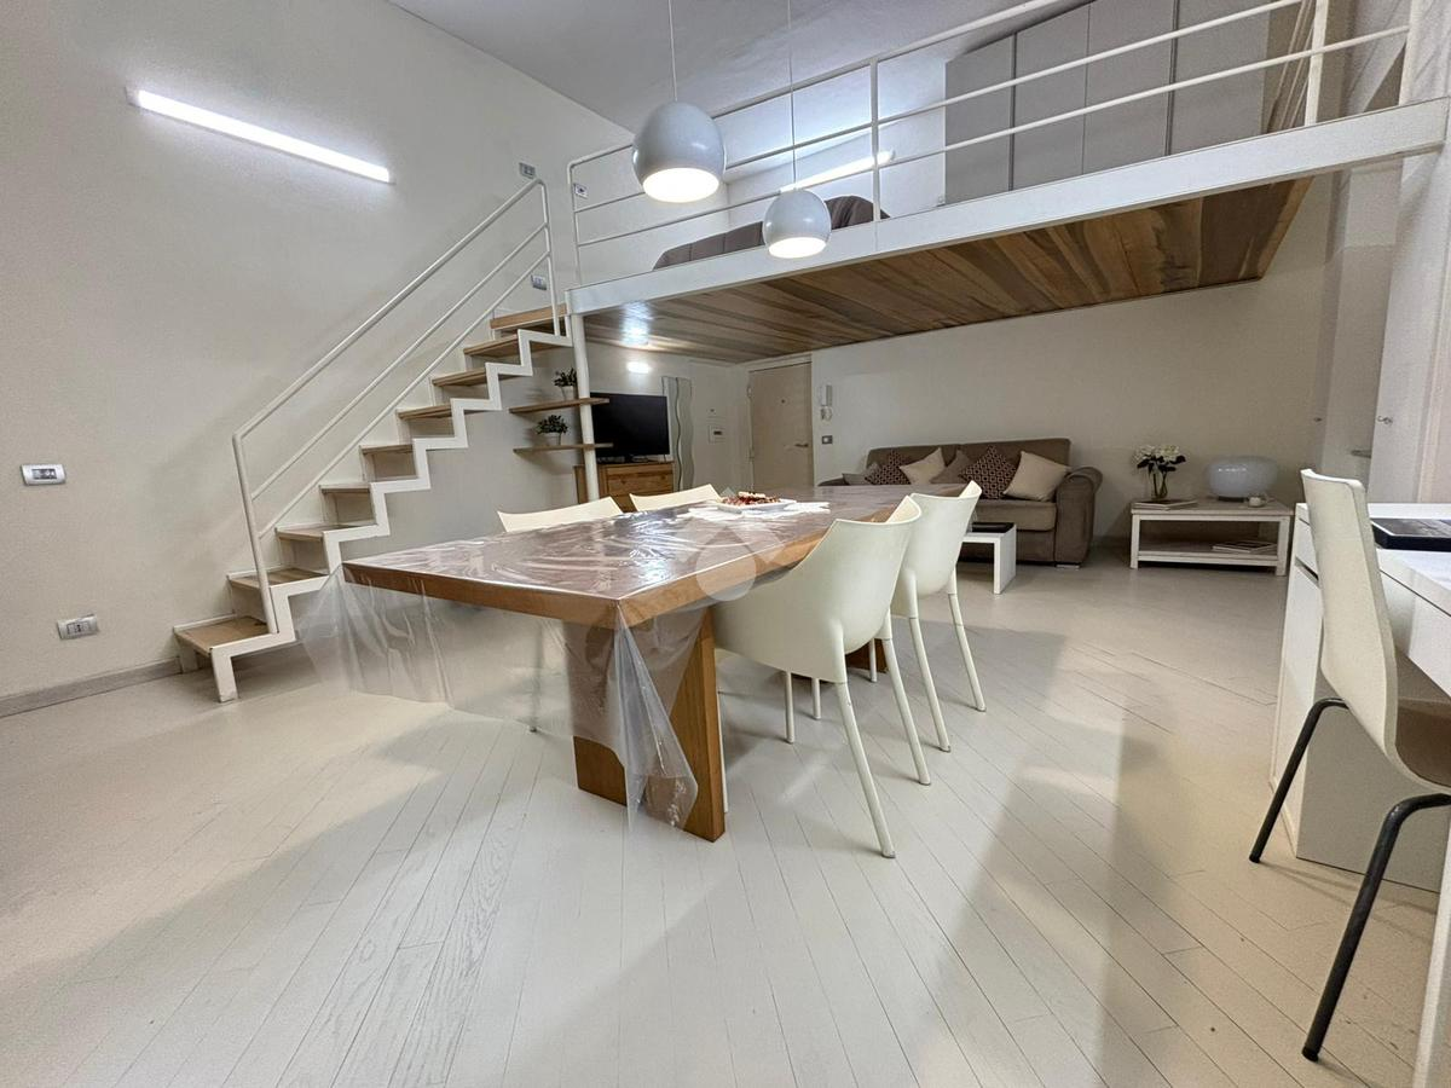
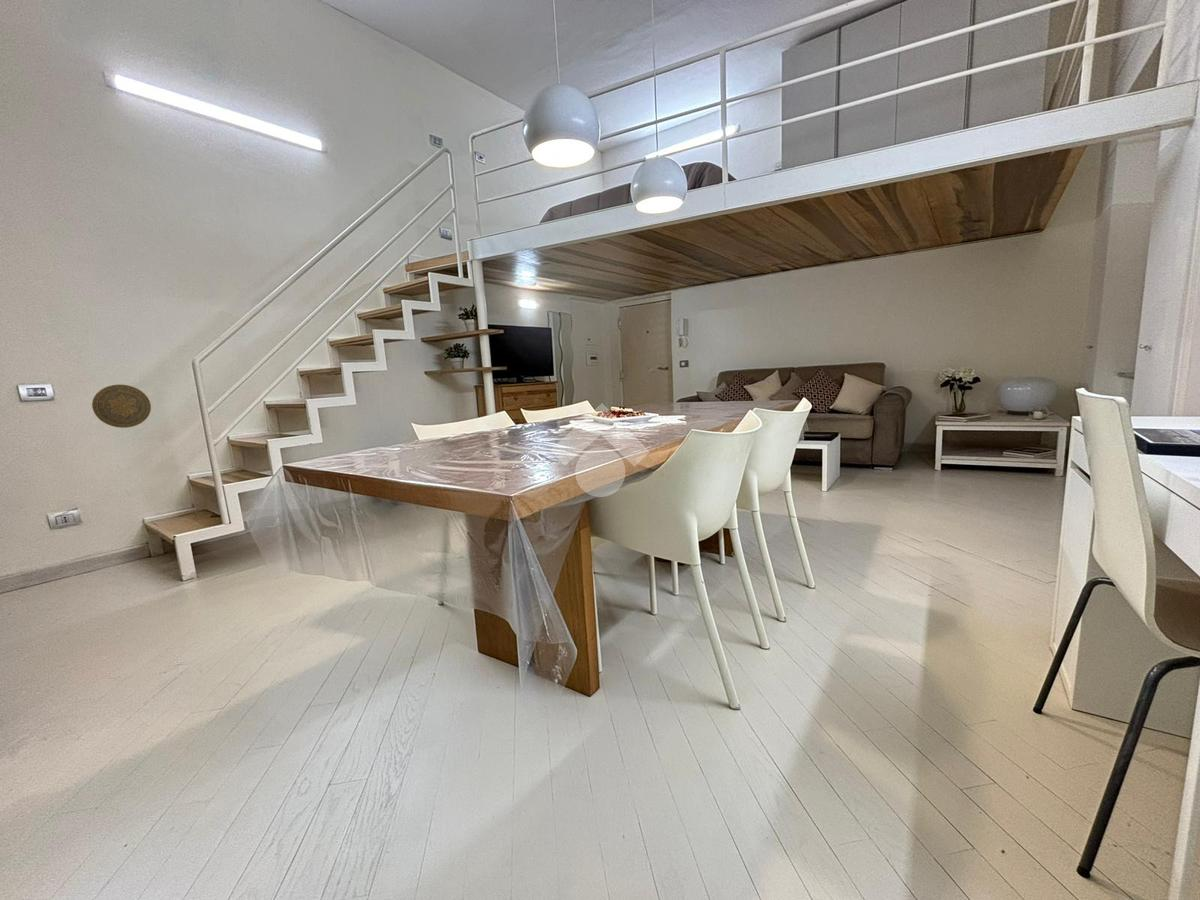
+ decorative plate (123, 406)
